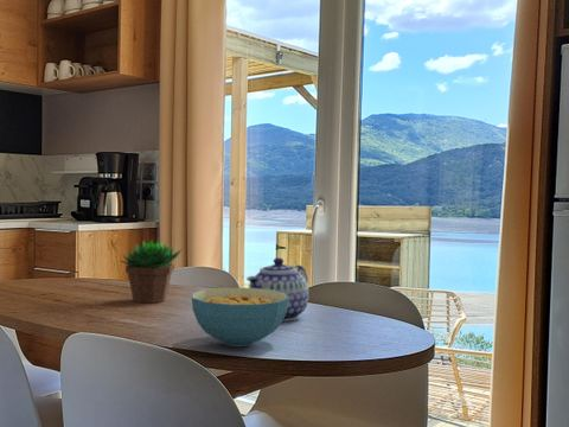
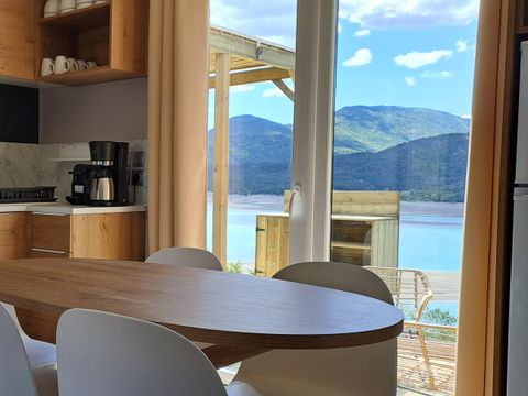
- cereal bowl (238, 319)
- teapot (279, 287)
- succulent plant (151, 269)
